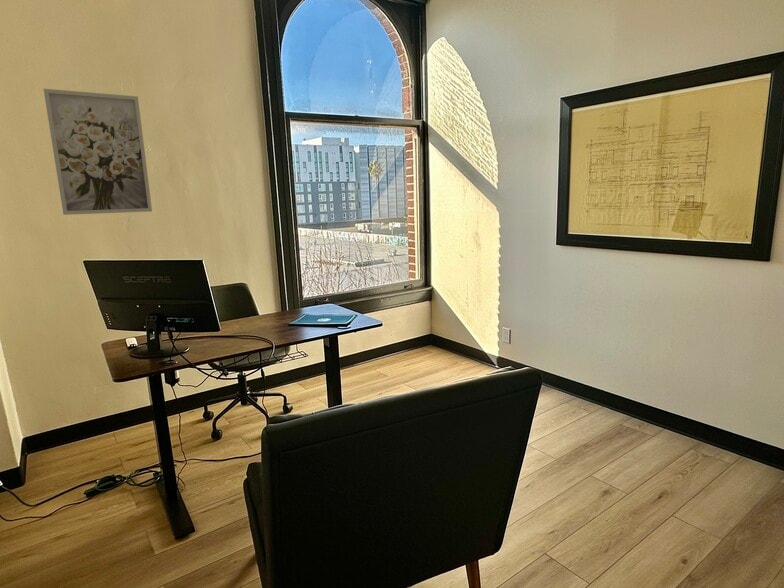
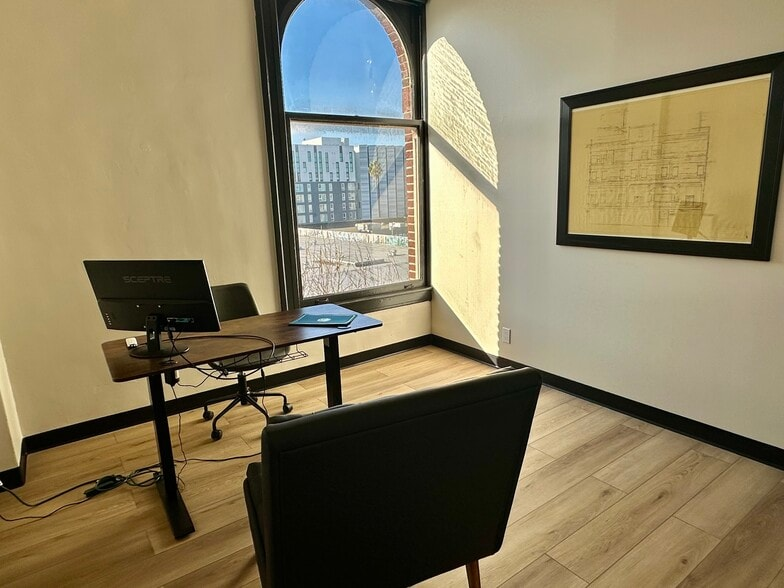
- wall art (101, 154)
